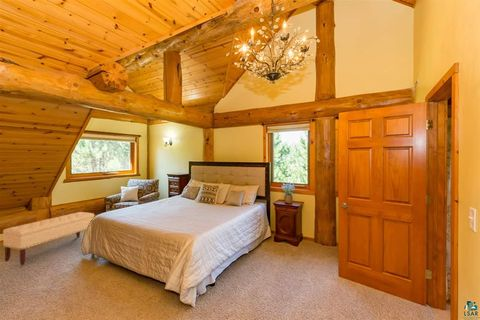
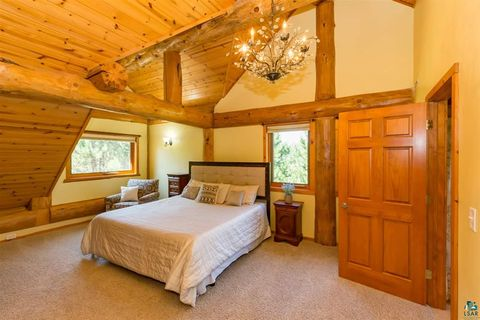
- bench (54, 234)
